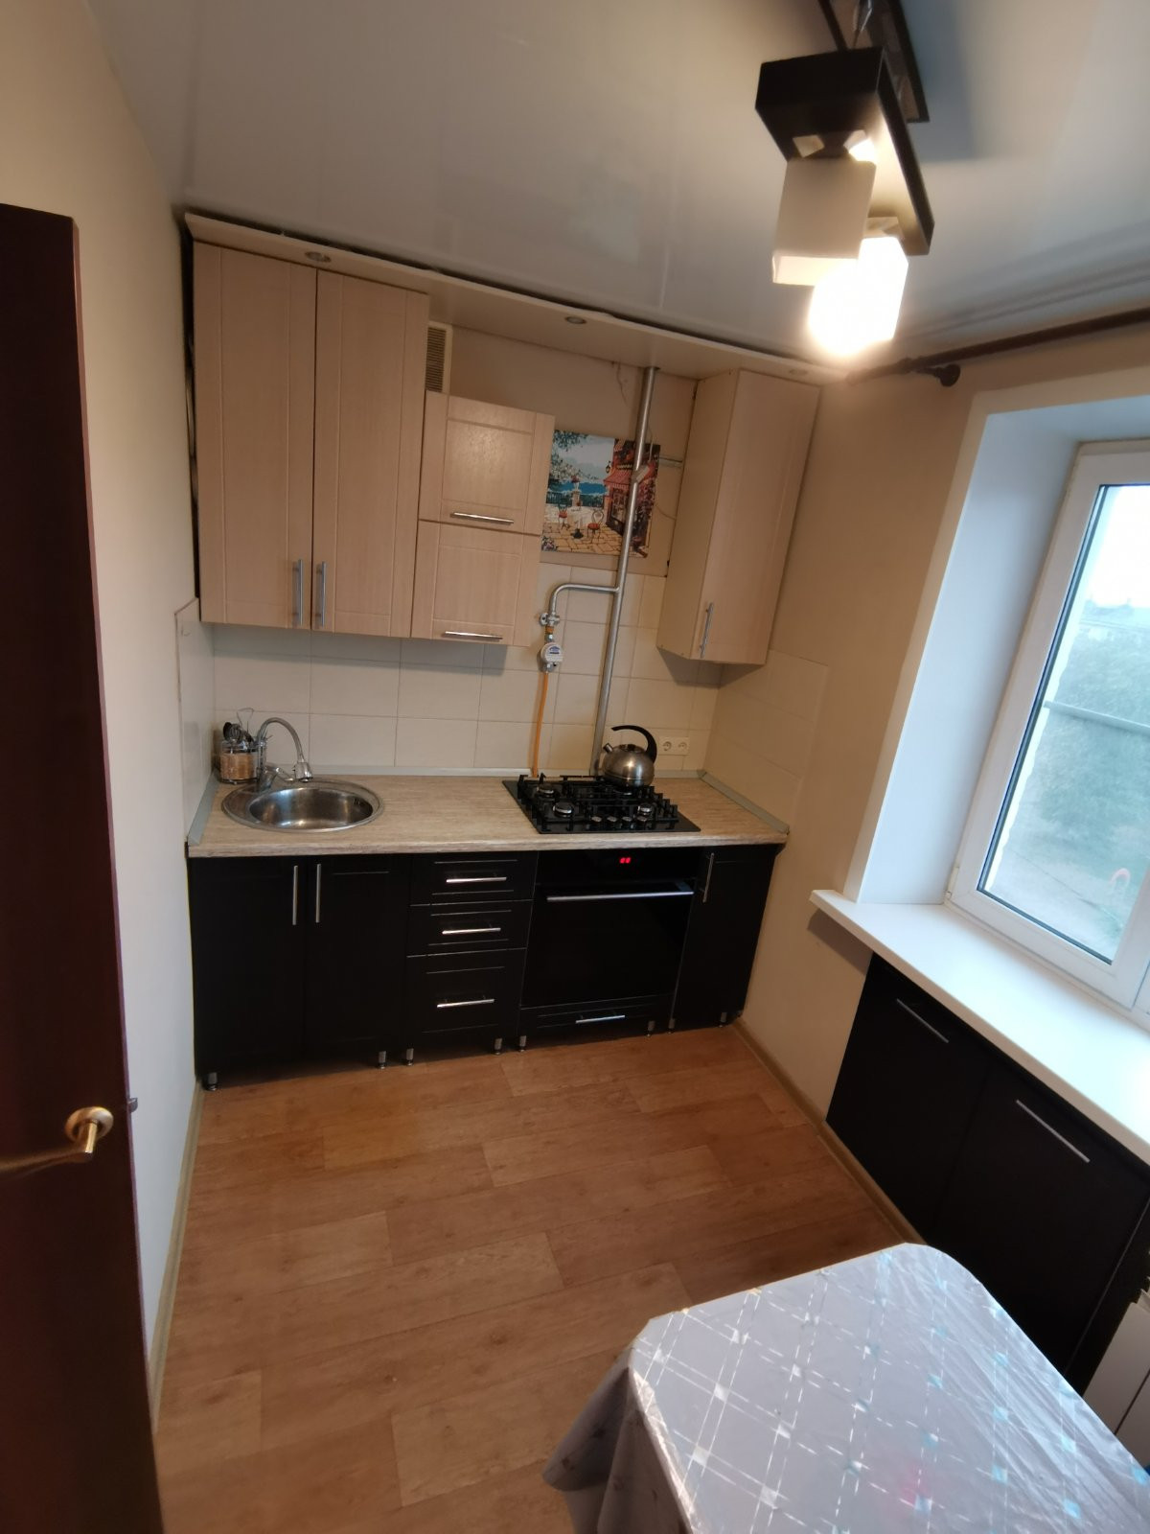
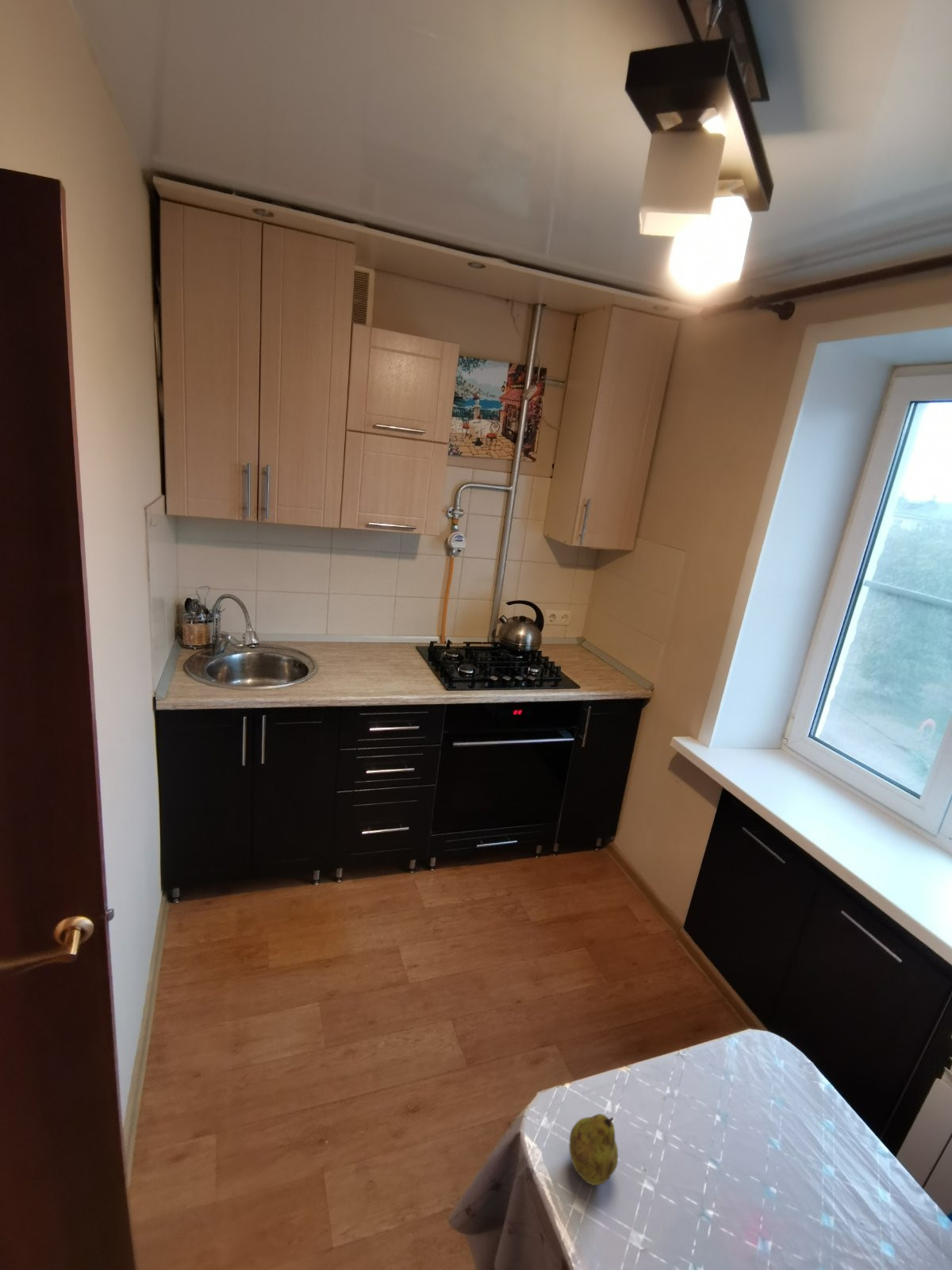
+ fruit (594, 1141)
